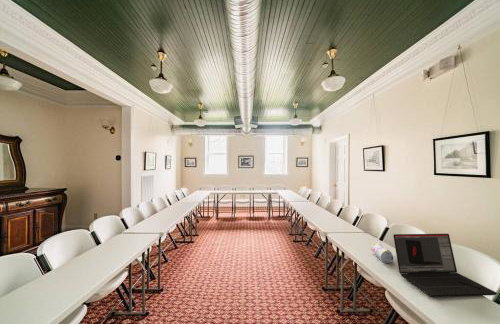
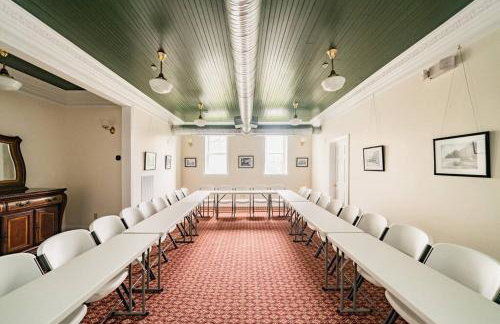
- pencil case (381, 251)
- laptop (440, 261)
